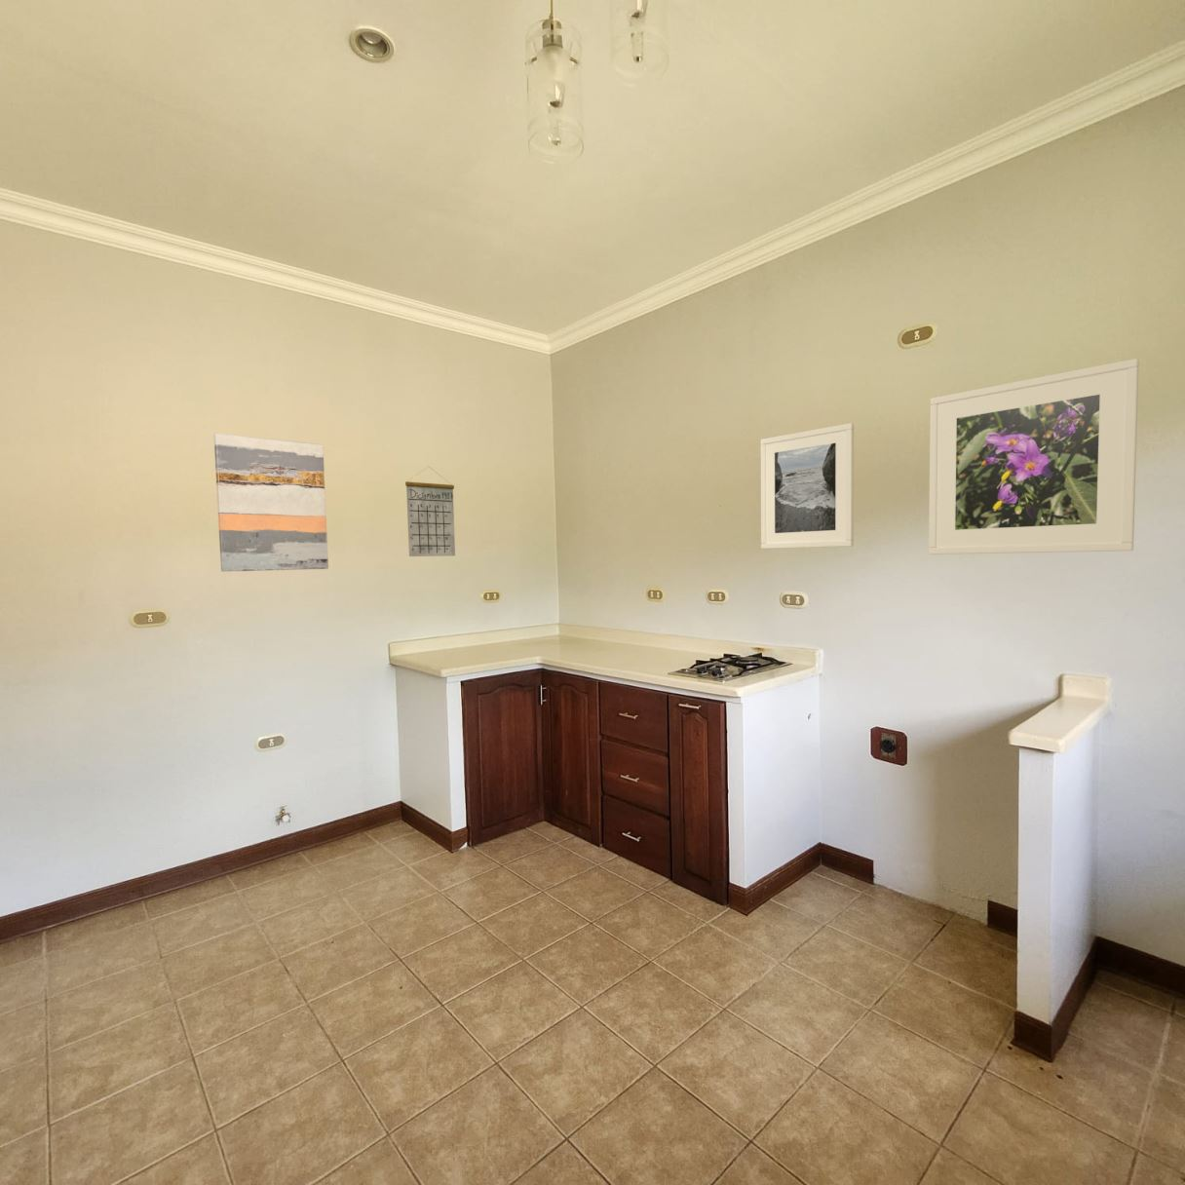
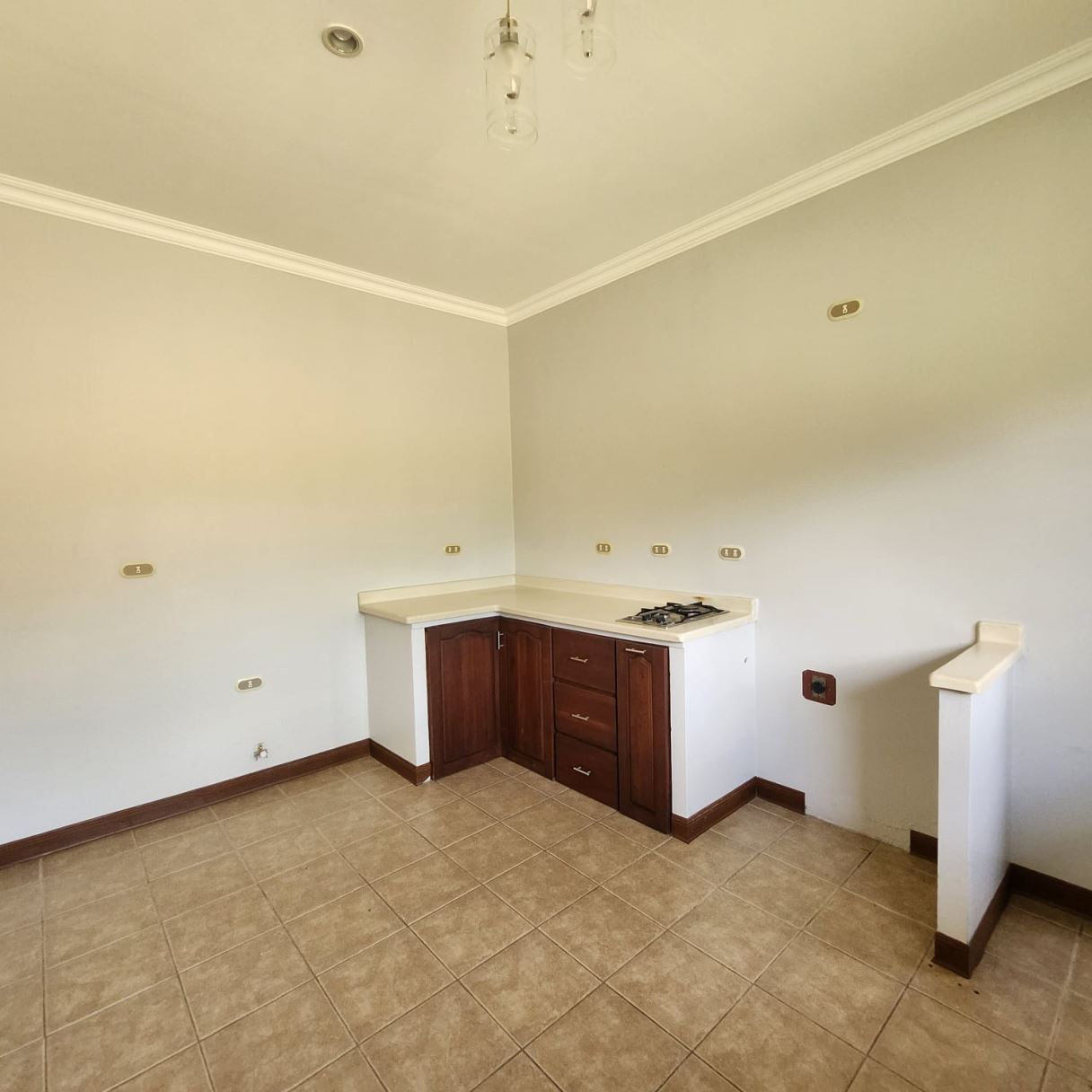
- calendar (431, 511)
- wall art (273, 505)
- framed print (804, 489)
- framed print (1022, 467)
